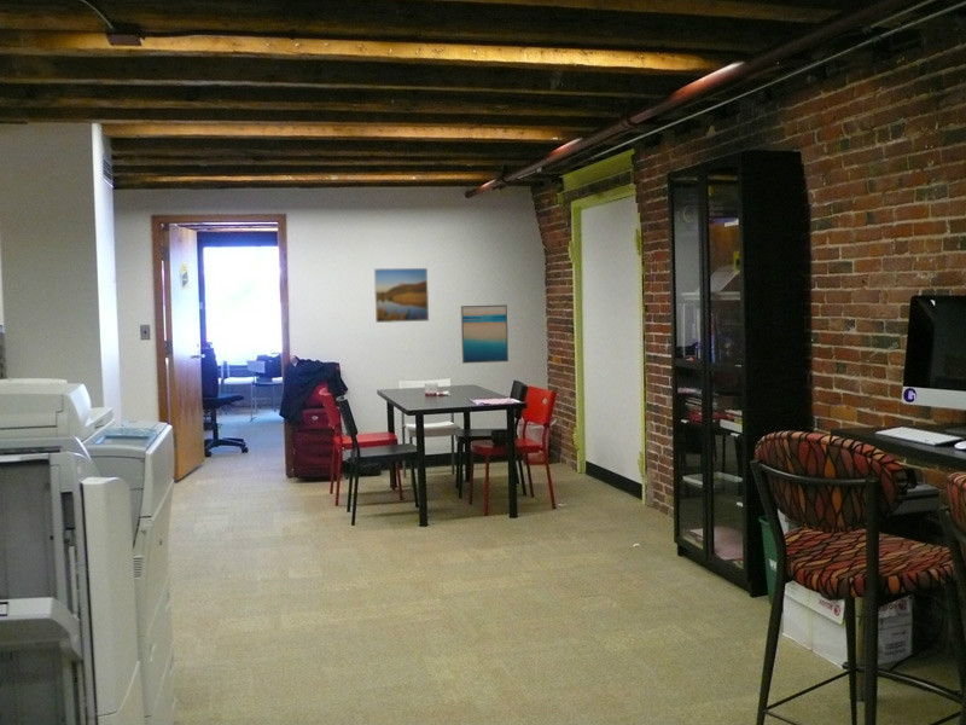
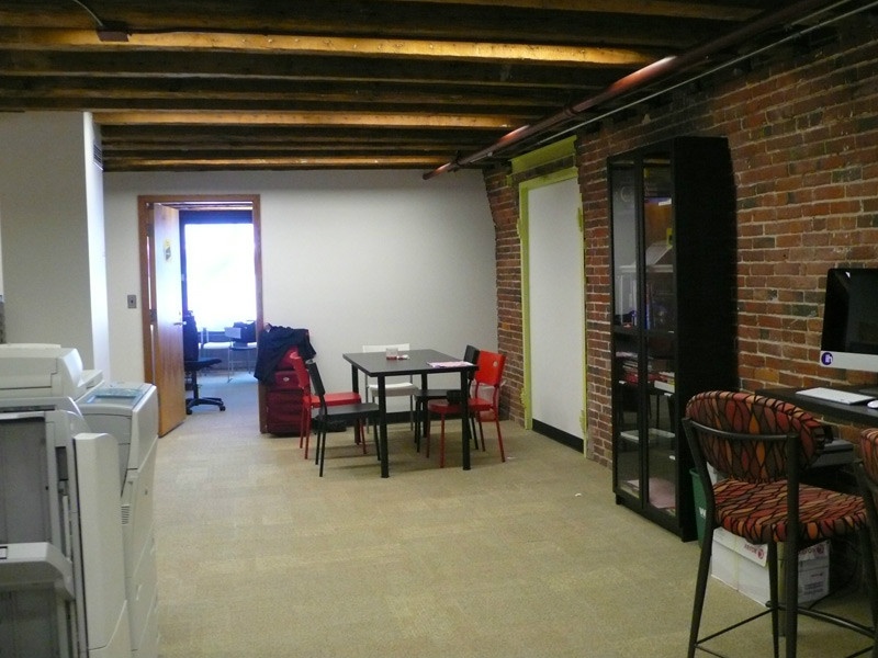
- wall art (484, 334)
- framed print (401, 295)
